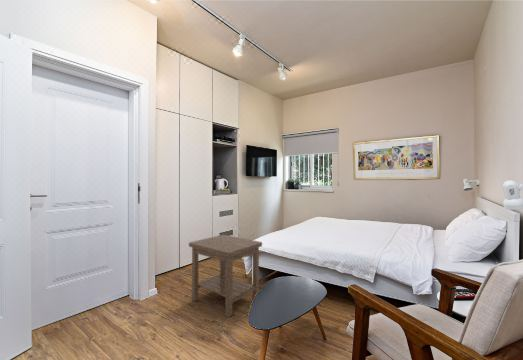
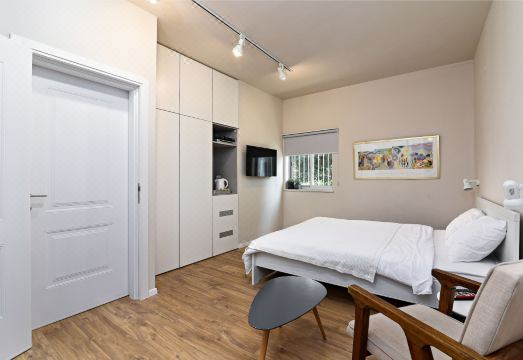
- side table (225, 271)
